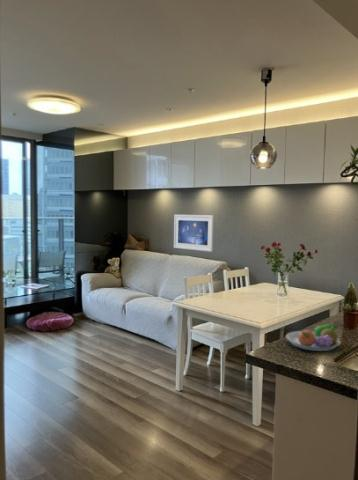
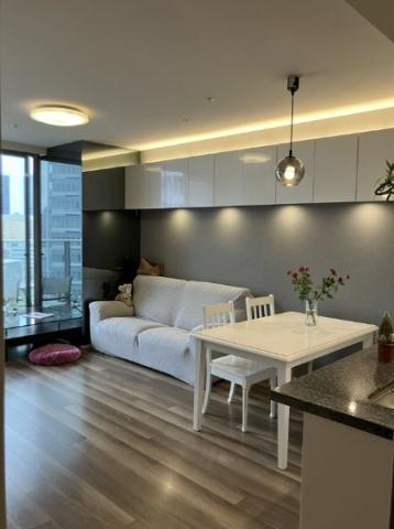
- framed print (192, 232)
- fruit bowl (314, 333)
